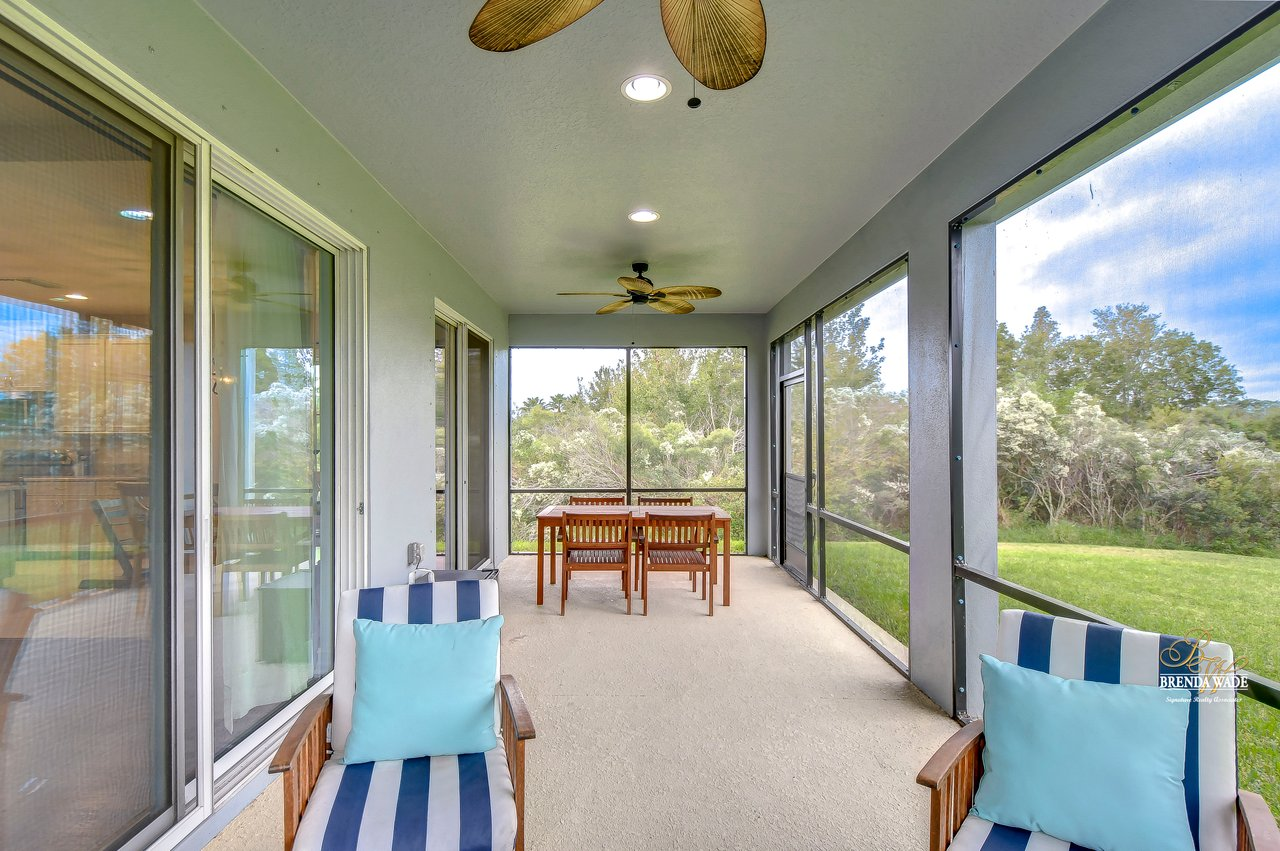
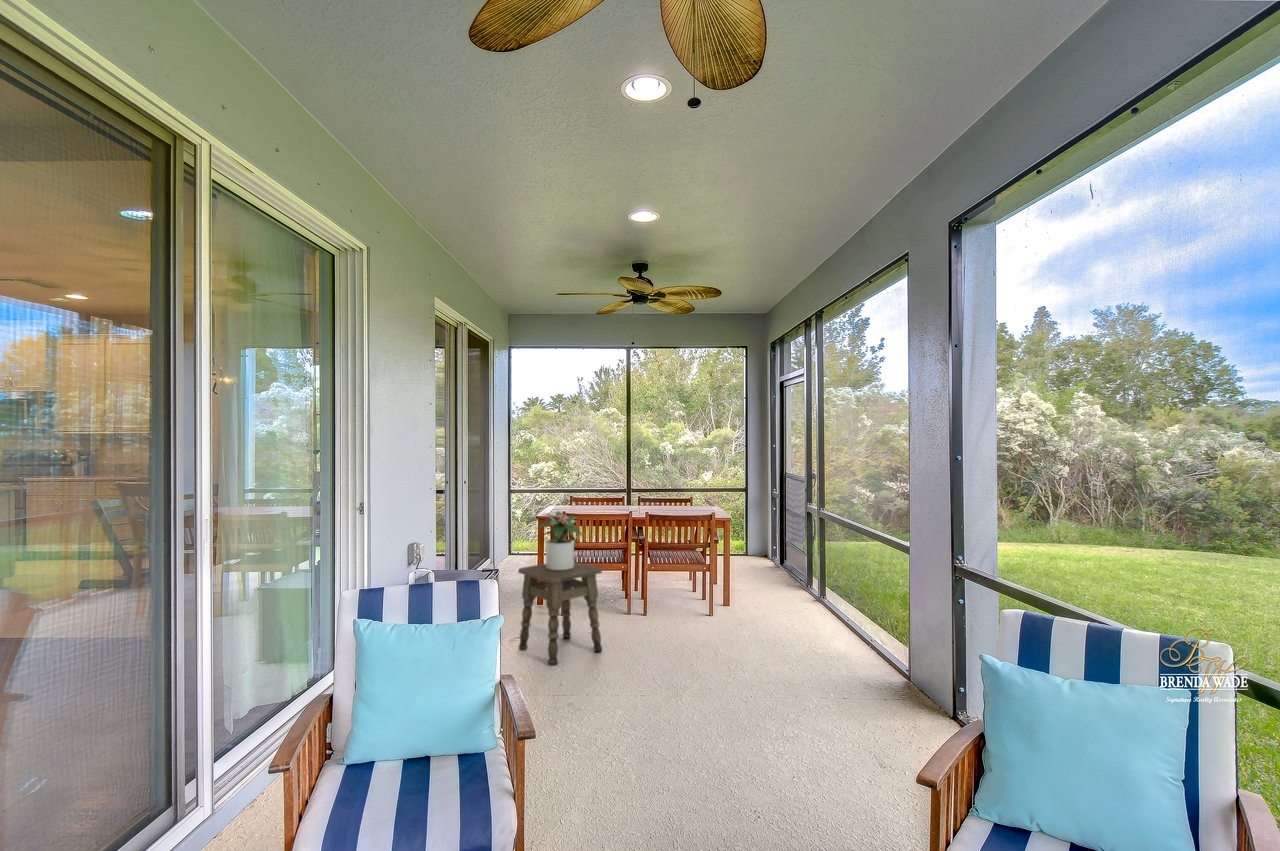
+ potted plant (560, 540)
+ side table (559, 608)
